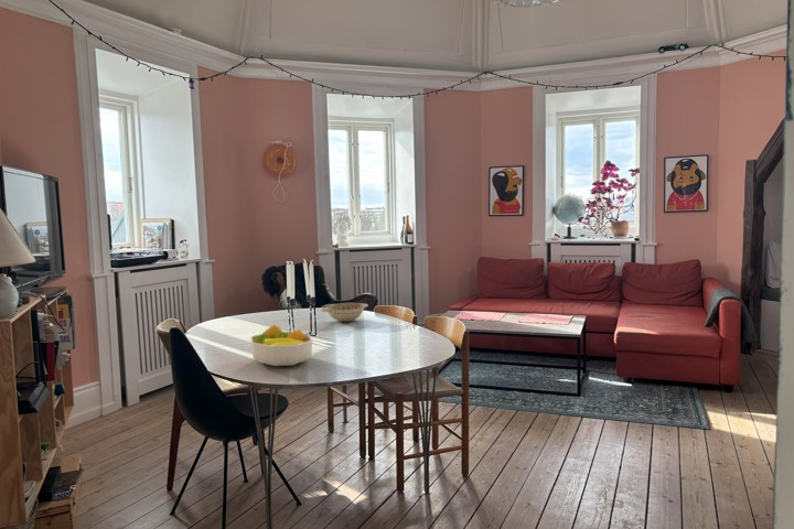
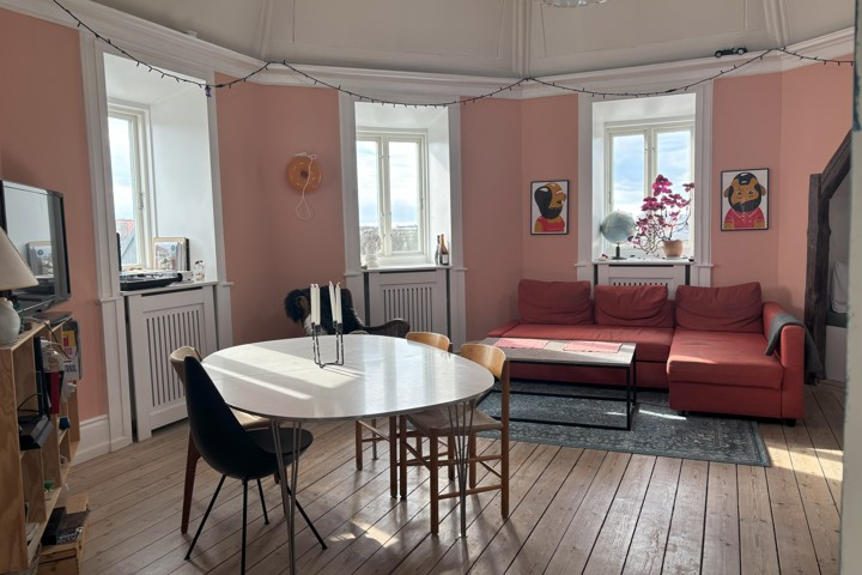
- fruit bowl (280, 344)
- decorative bowl (345, 312)
